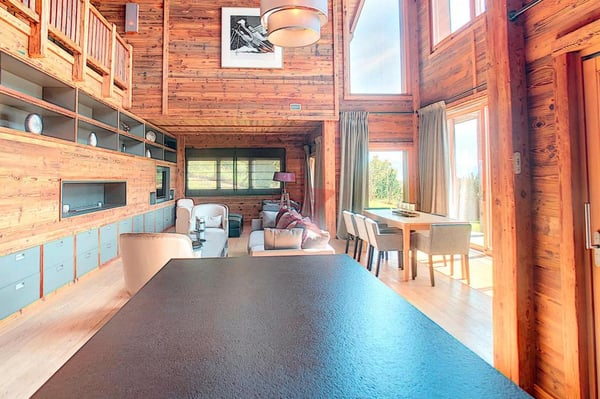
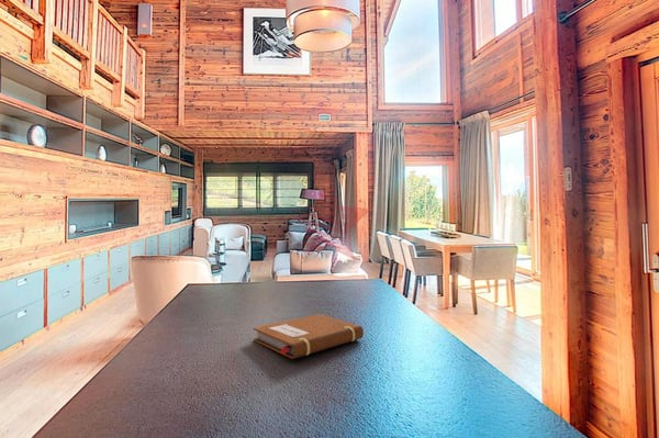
+ notebook (306, 334)
